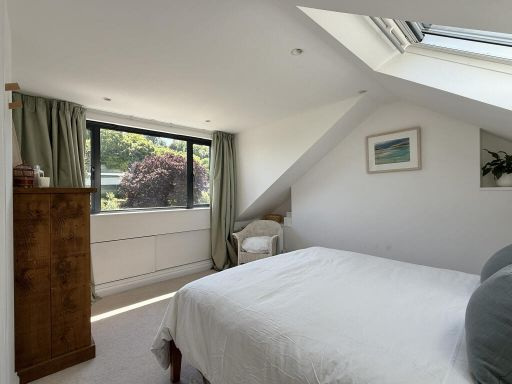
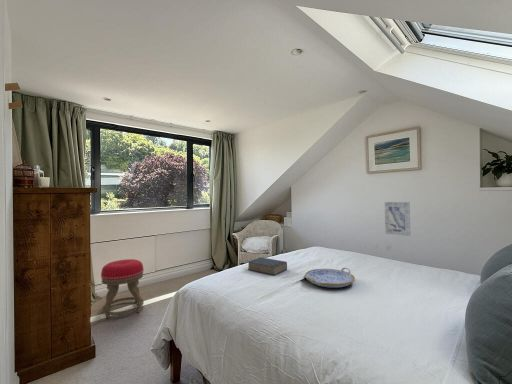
+ wall art (397, 218)
+ book (267, 265)
+ serving tray (329, 276)
+ stool (123, 283)
